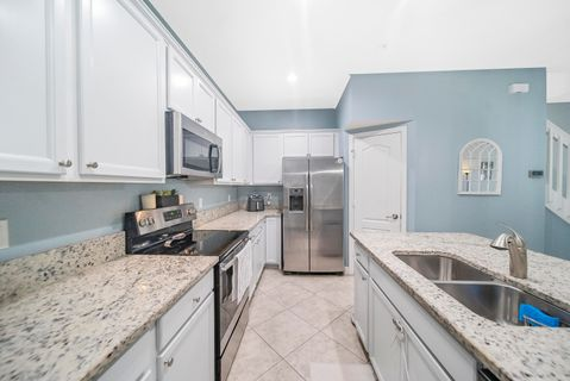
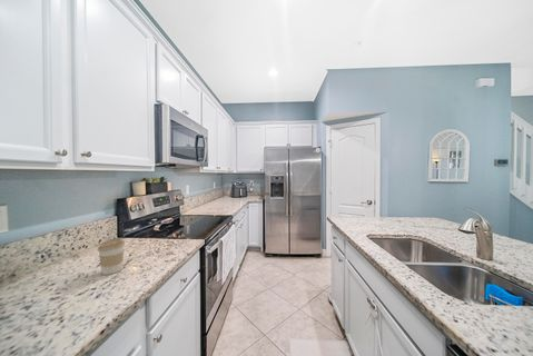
+ coffee cup (111, 256)
